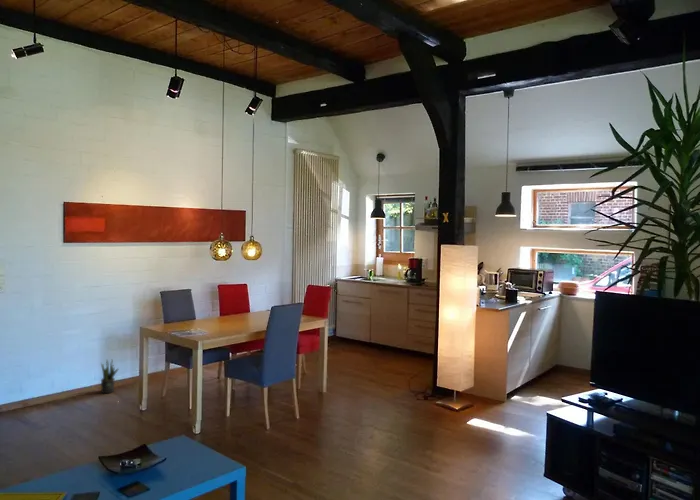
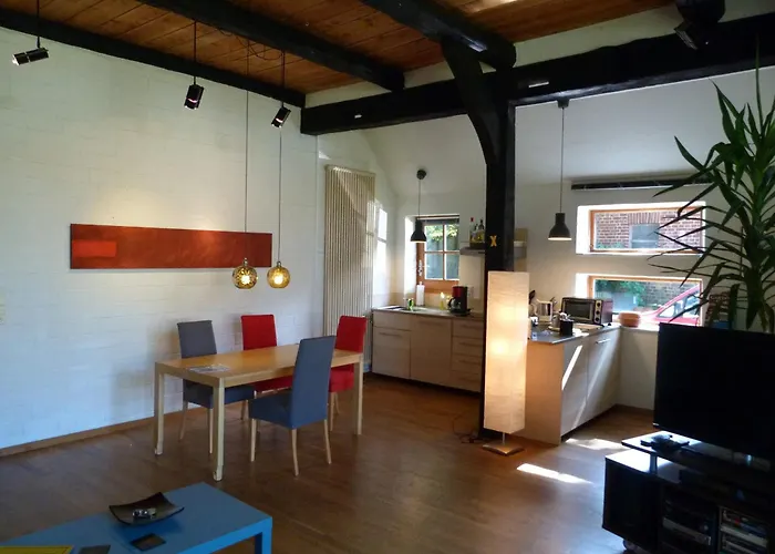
- potted plant (109, 375)
